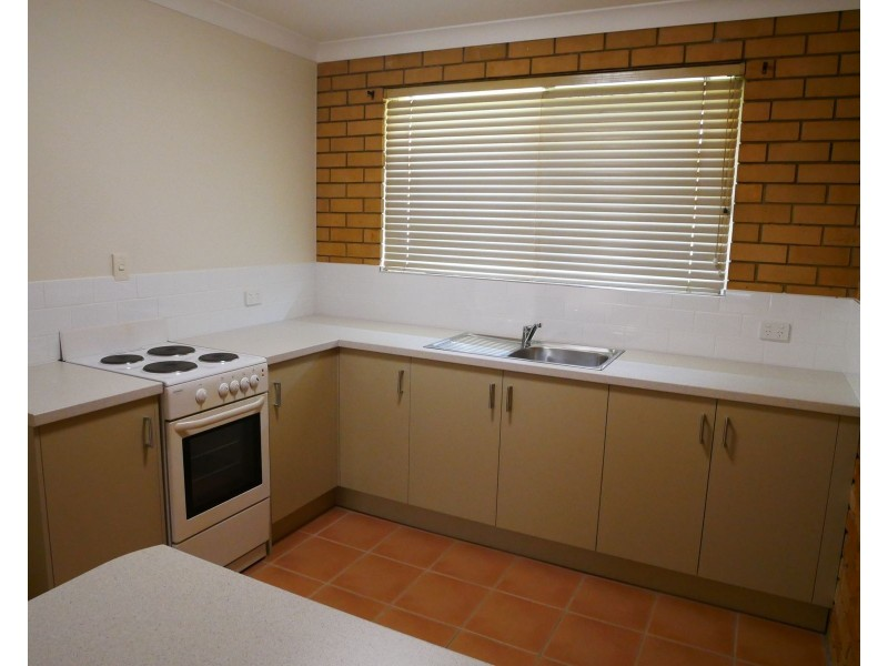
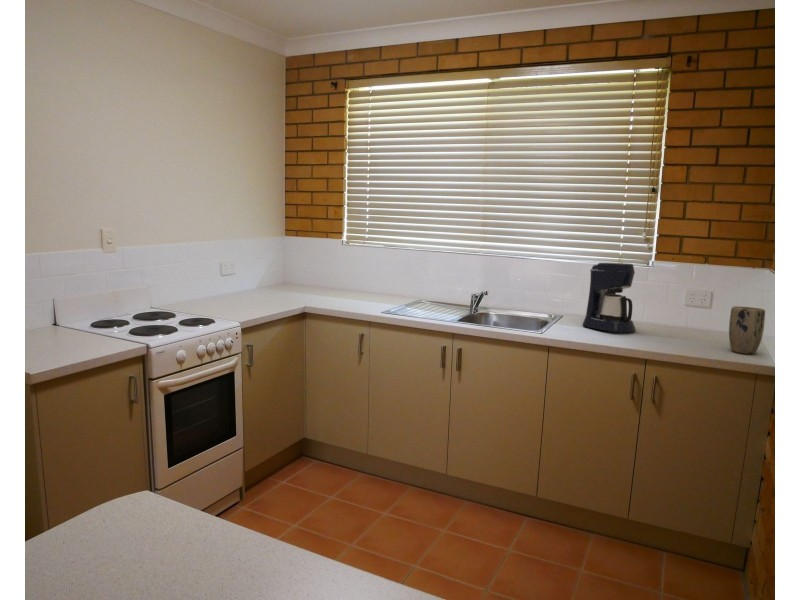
+ coffee maker (612, 295)
+ plant pot (745, 330)
